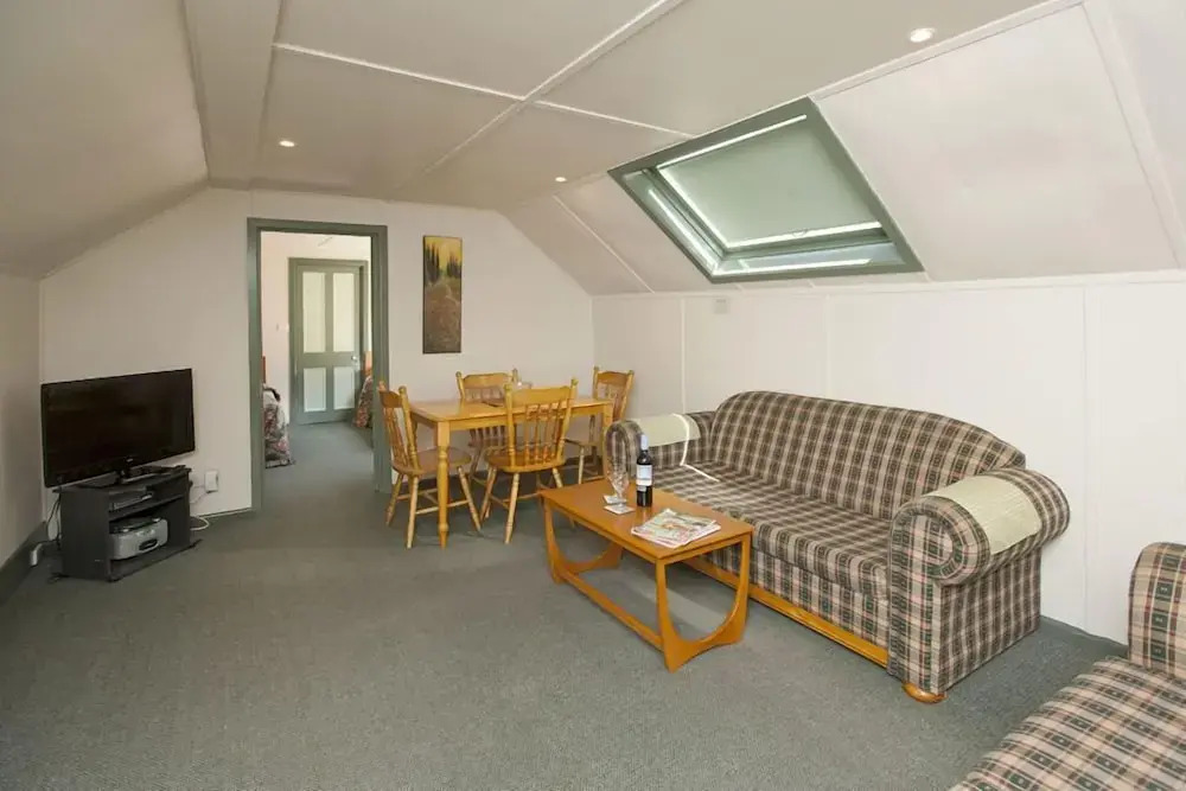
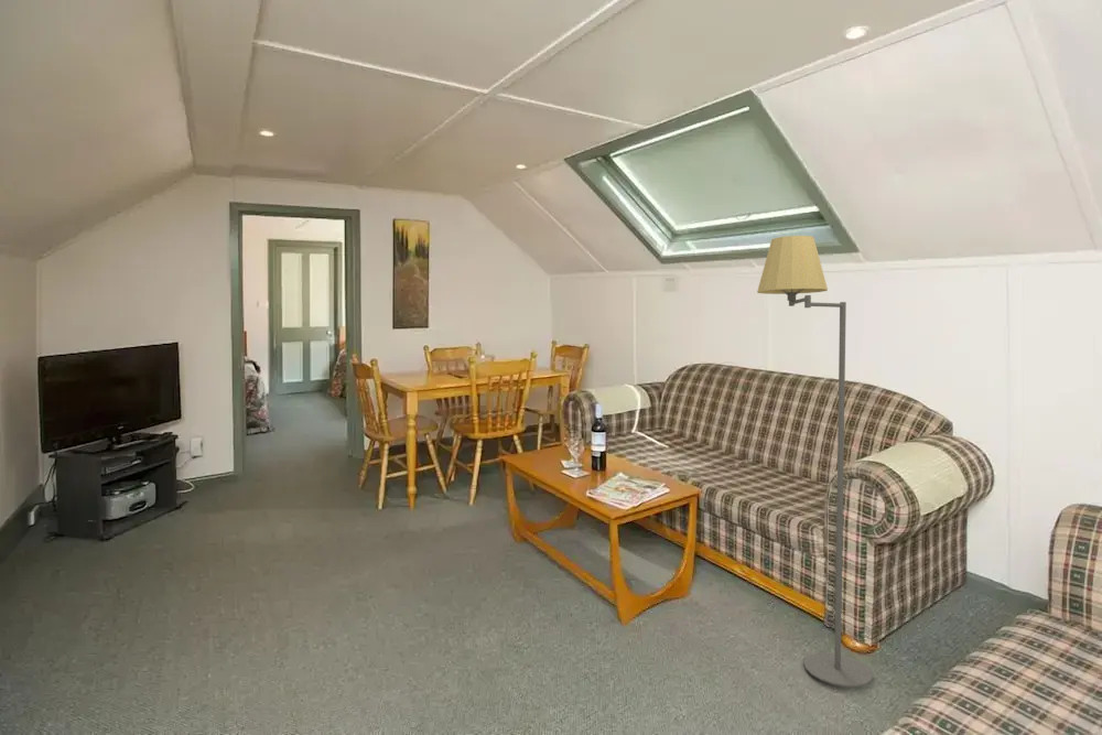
+ floor lamp (838, 450)
